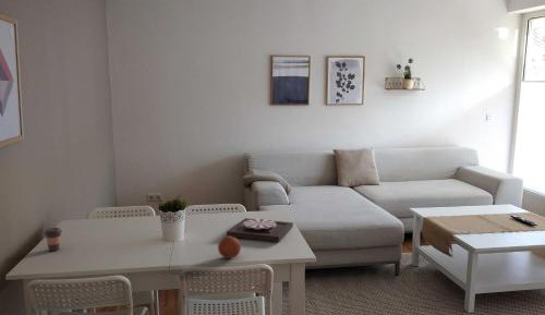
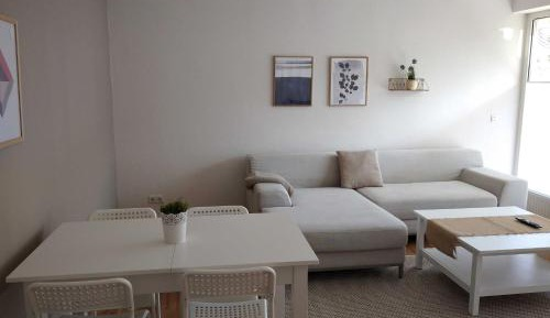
- fruit (229, 246)
- plate (261, 227)
- coffee cup (53, 239)
